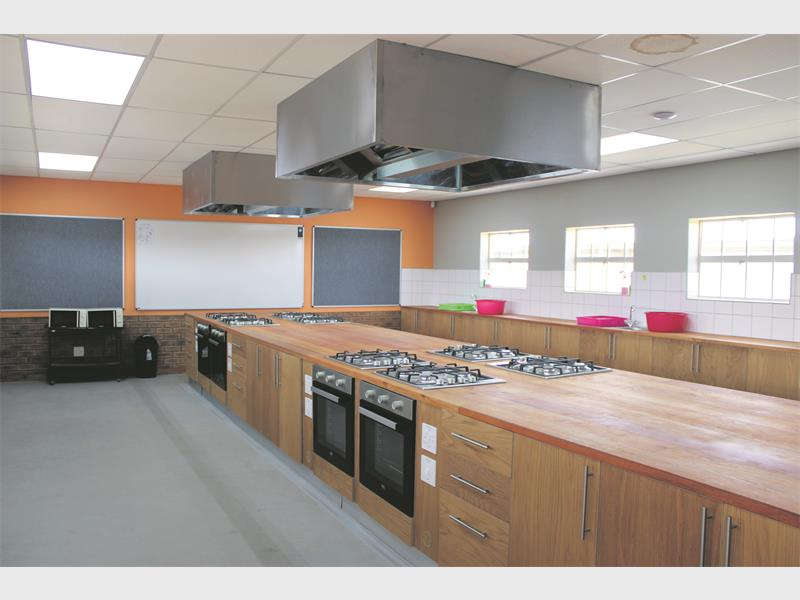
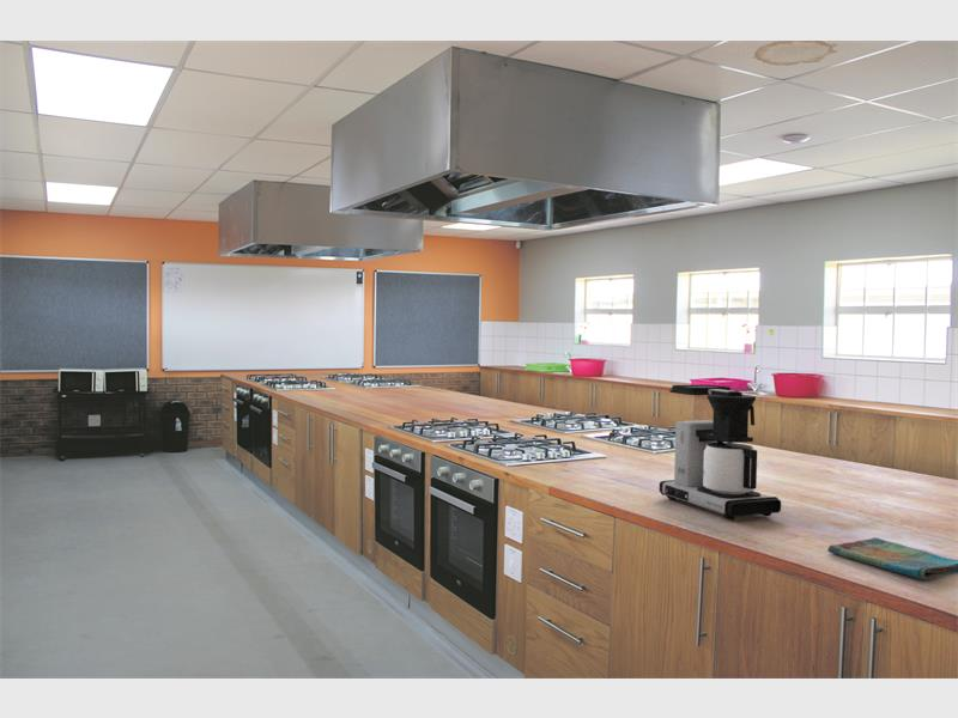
+ coffee maker (717, 448)
+ dish towel (896, 555)
